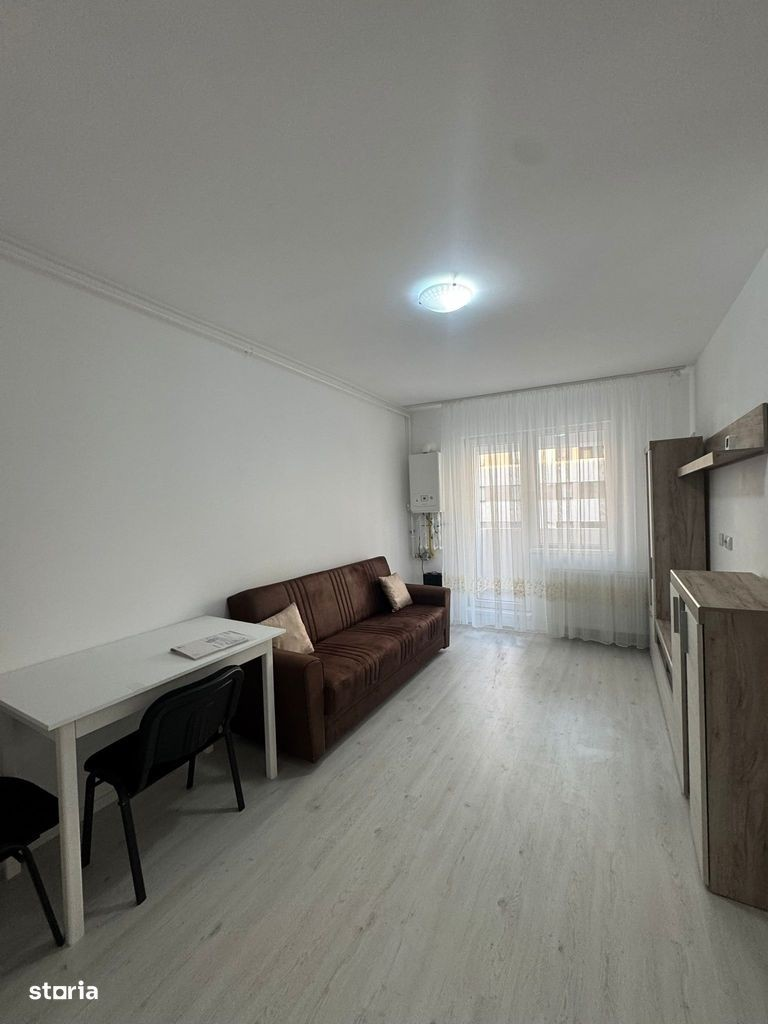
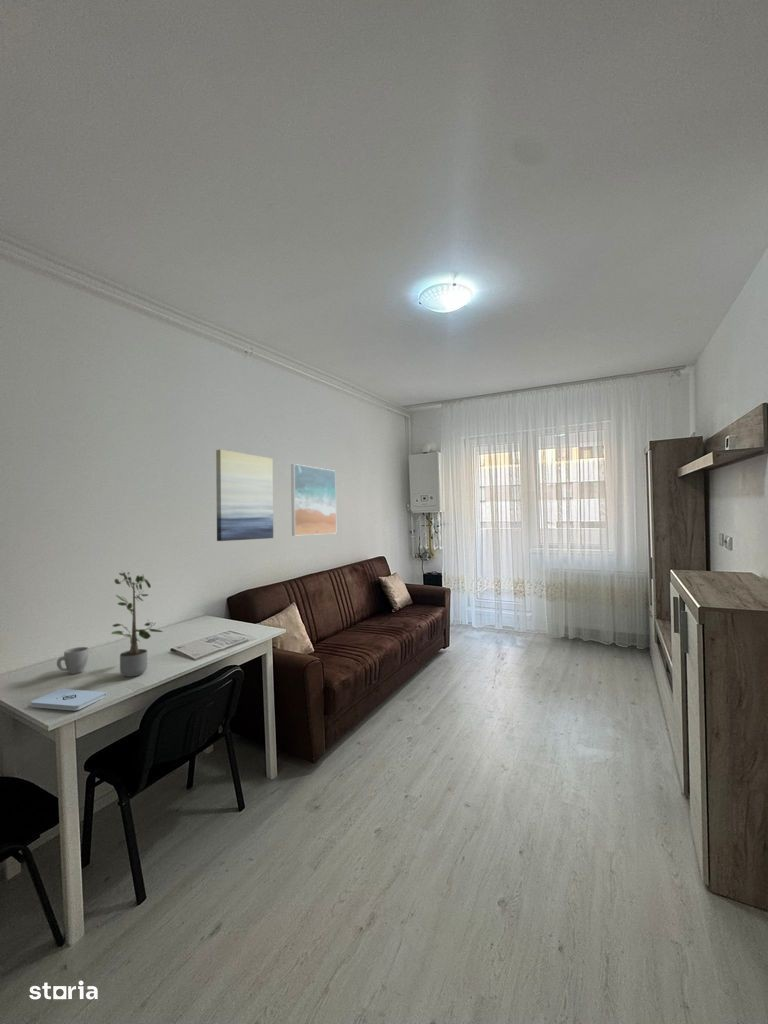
+ potted plant (132, 621)
+ wall art (246, 496)
+ notepad (68, 699)
+ mug (72, 661)
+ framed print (315, 501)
